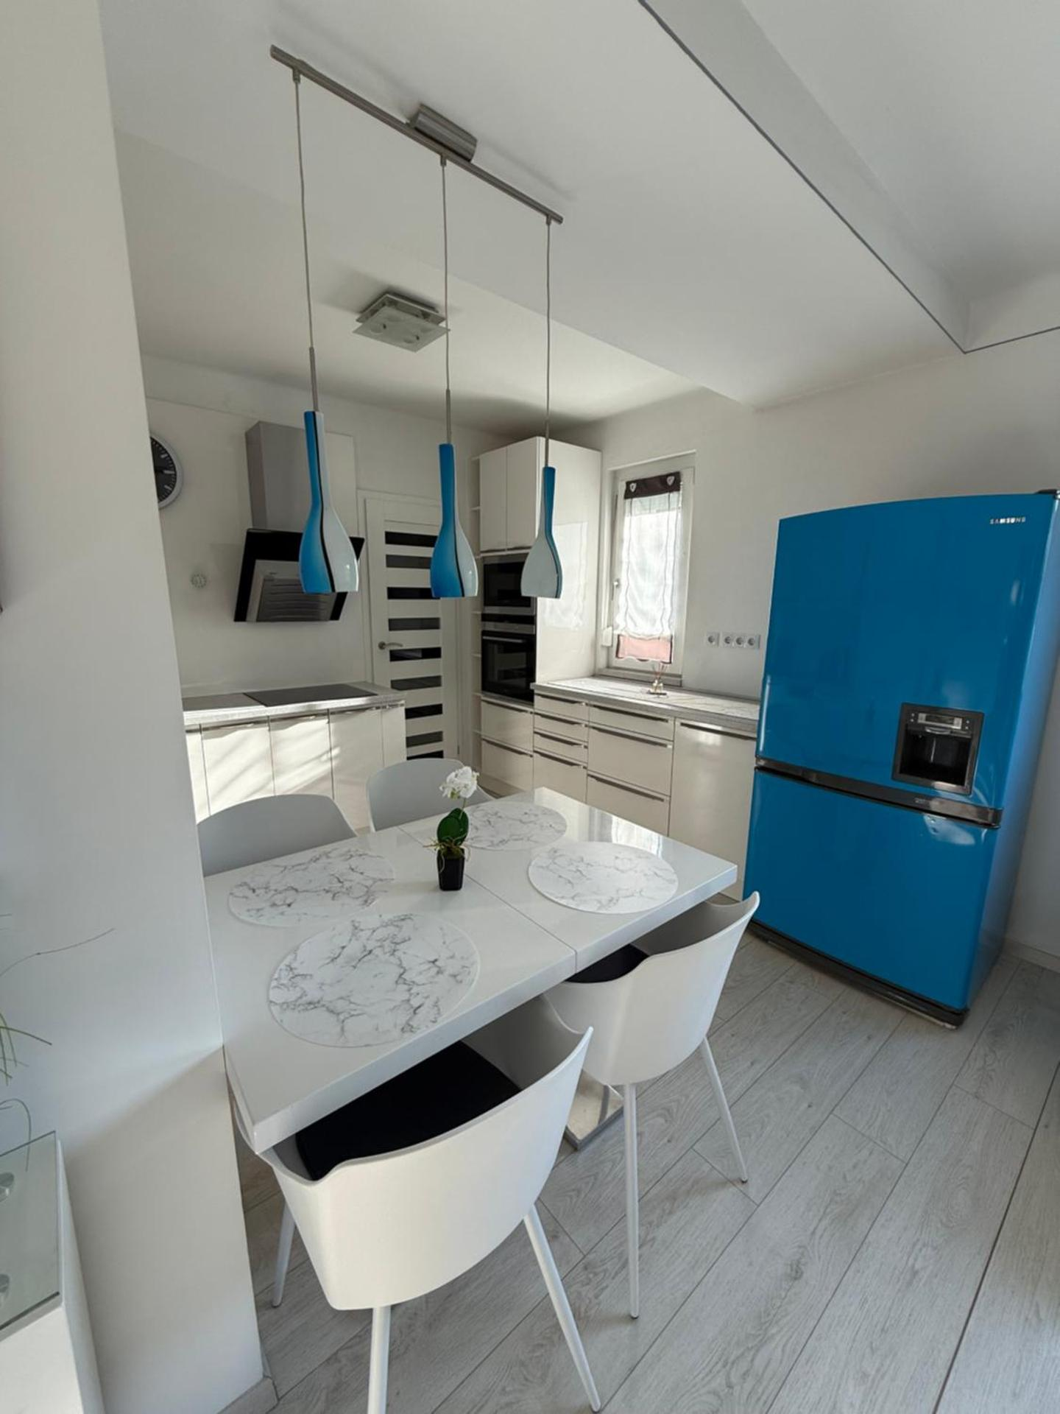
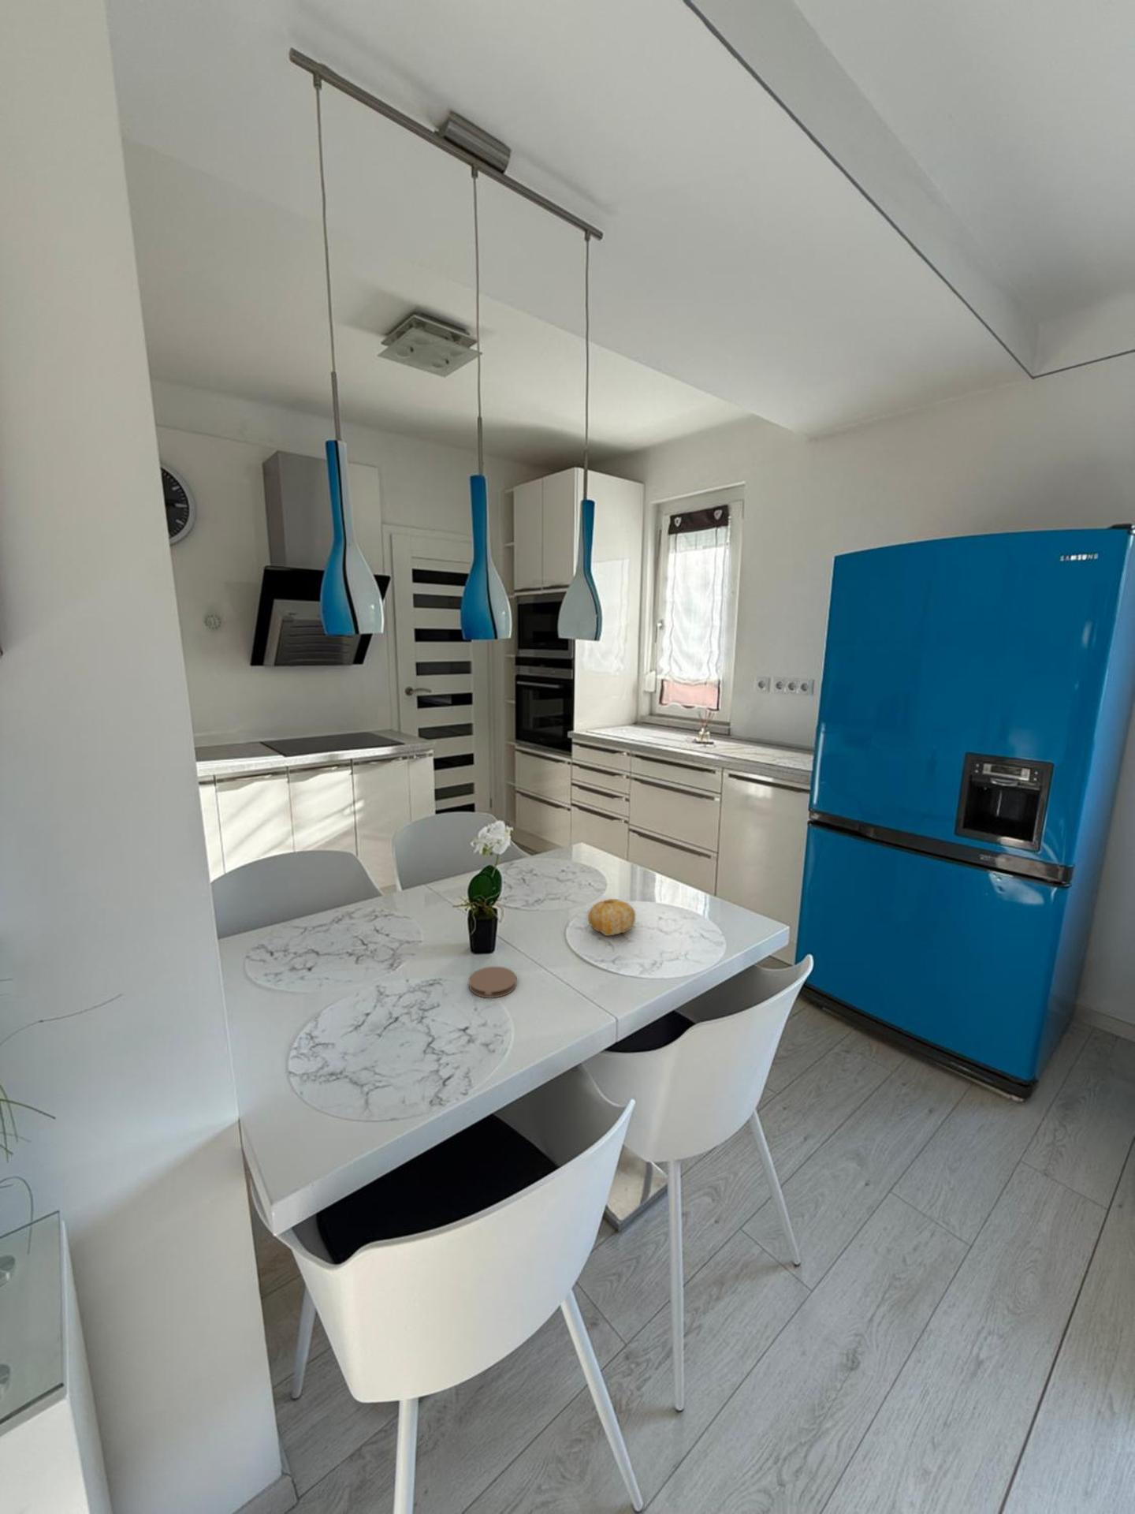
+ coaster (492, 981)
+ fruit (613, 916)
